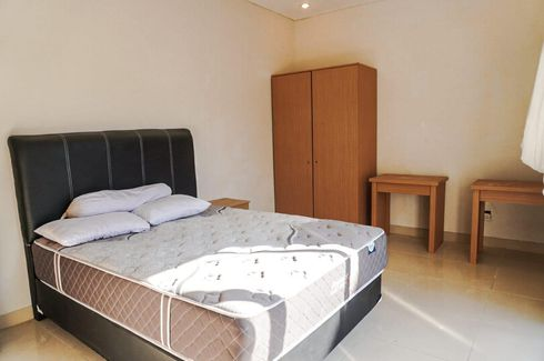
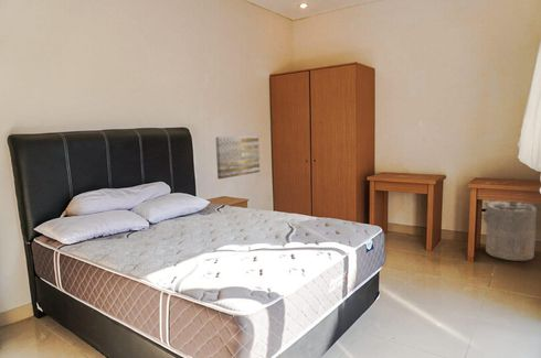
+ wall art (238, 155)
+ laundry hamper (508, 226)
